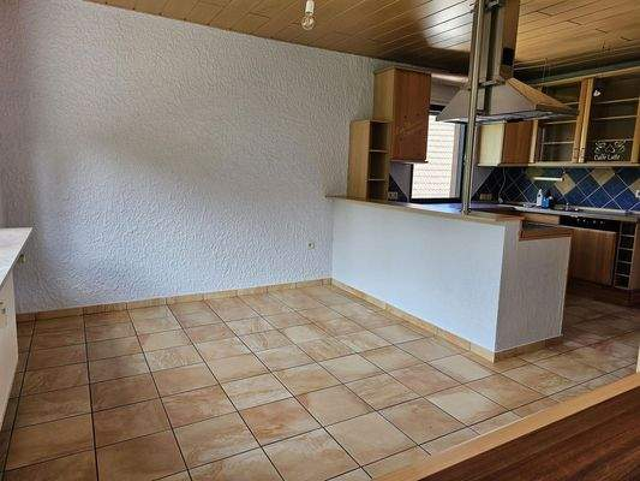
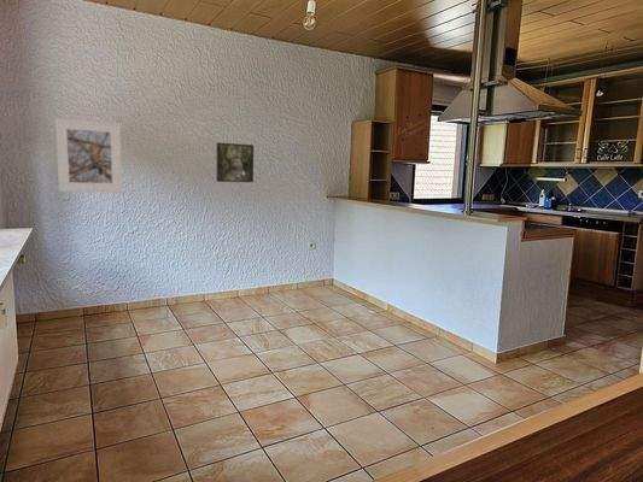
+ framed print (235, 163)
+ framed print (89, 157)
